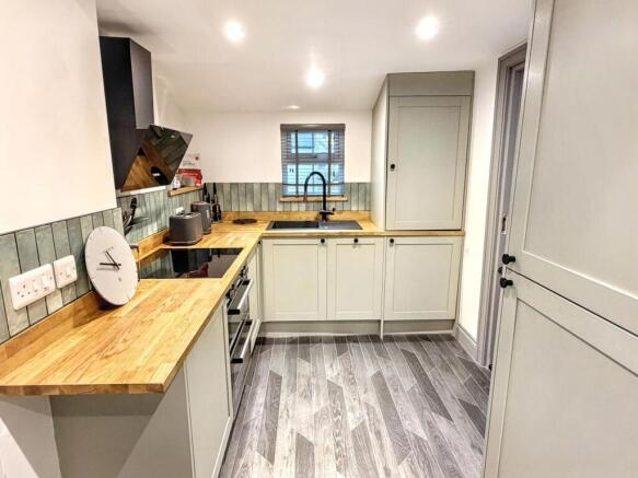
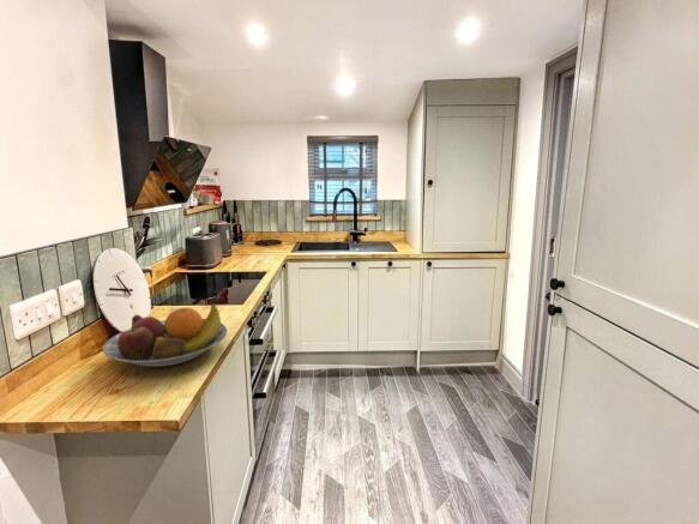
+ fruit bowl (168, 332)
